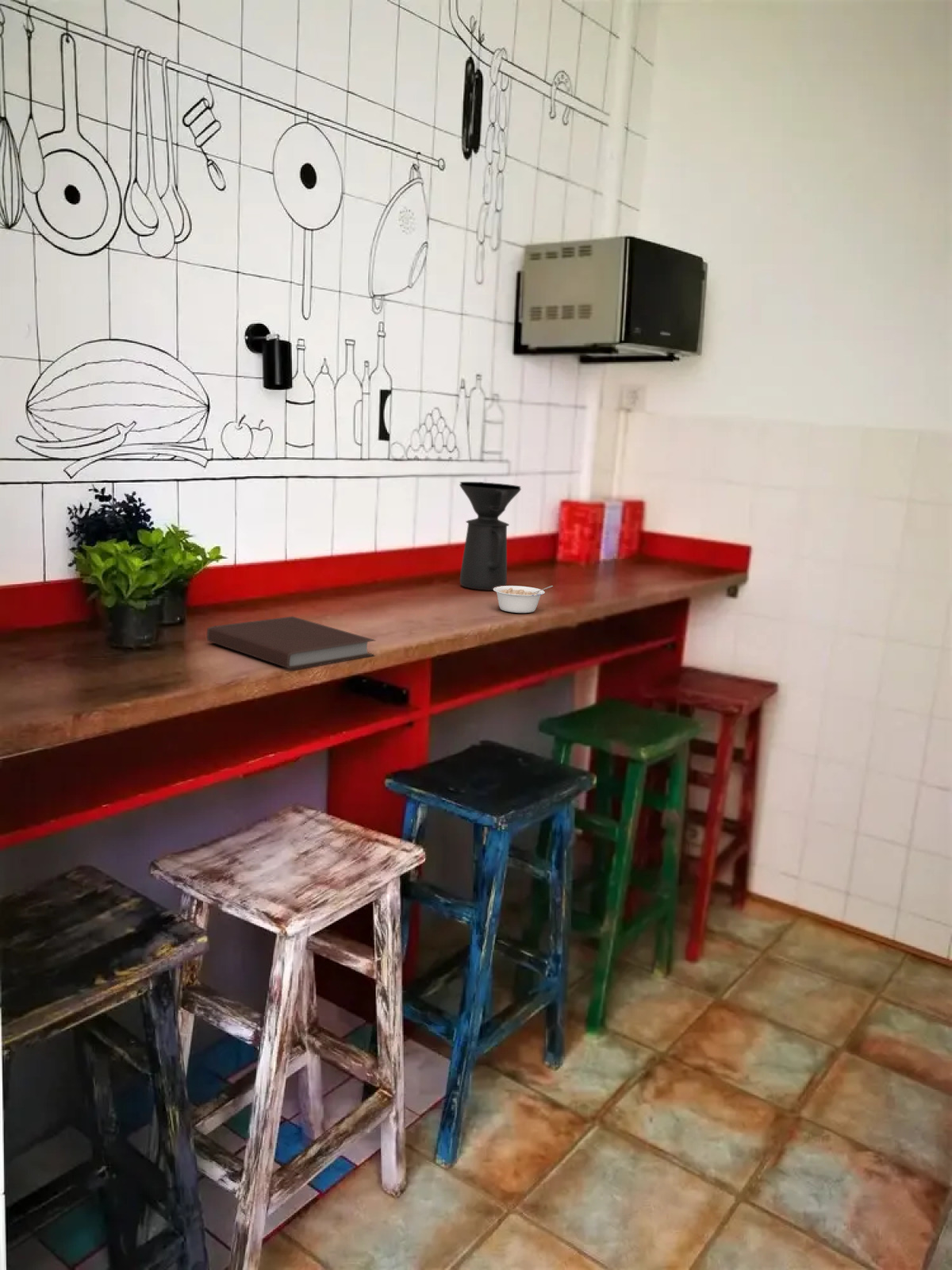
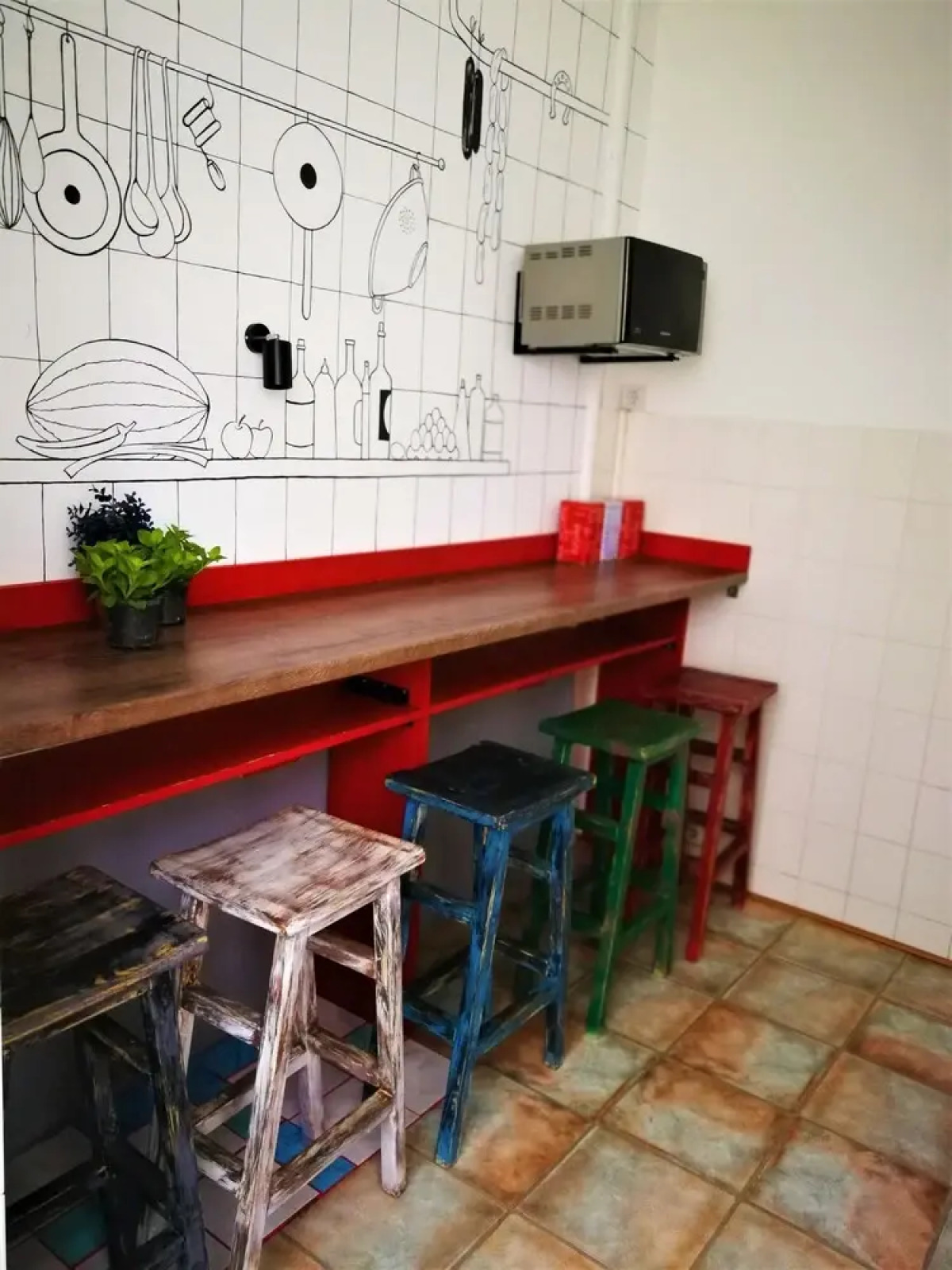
- legume (519, 598)
- notebook (290, 641)
- coffee maker (486, 536)
